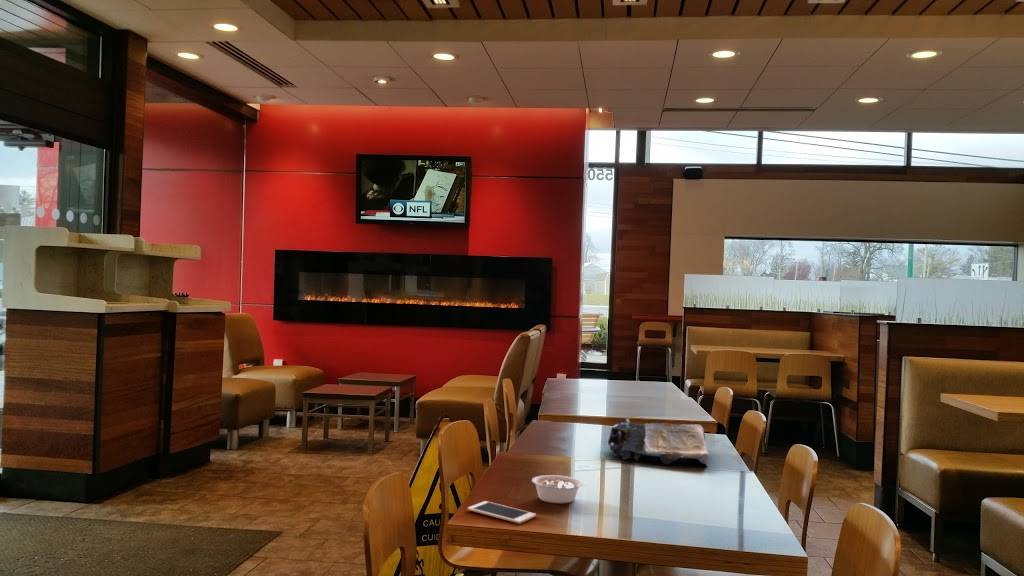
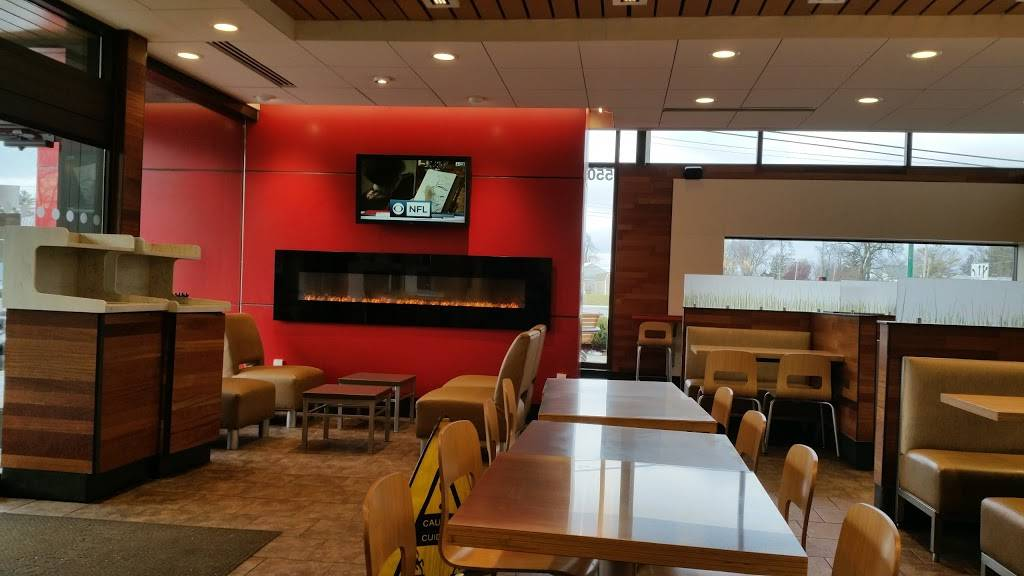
- food tray (659, 439)
- legume (559, 488)
- cell phone (501, 511)
